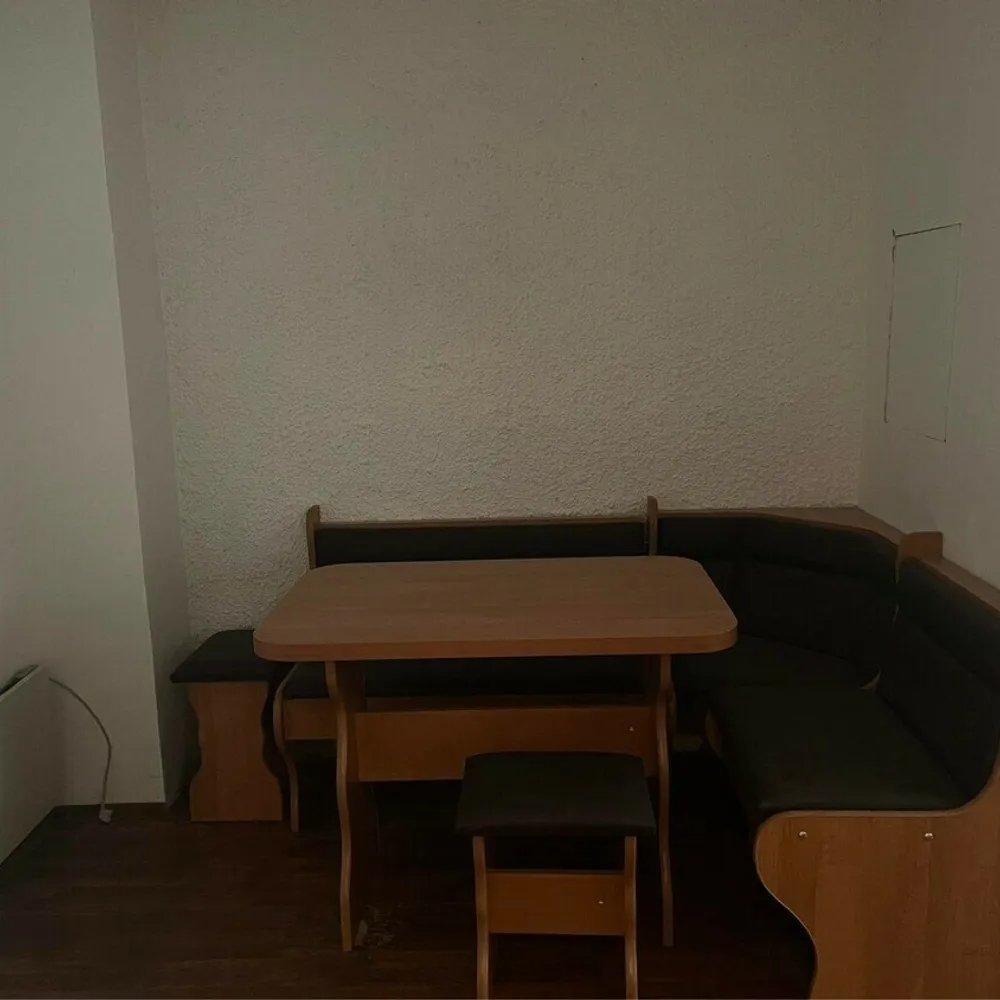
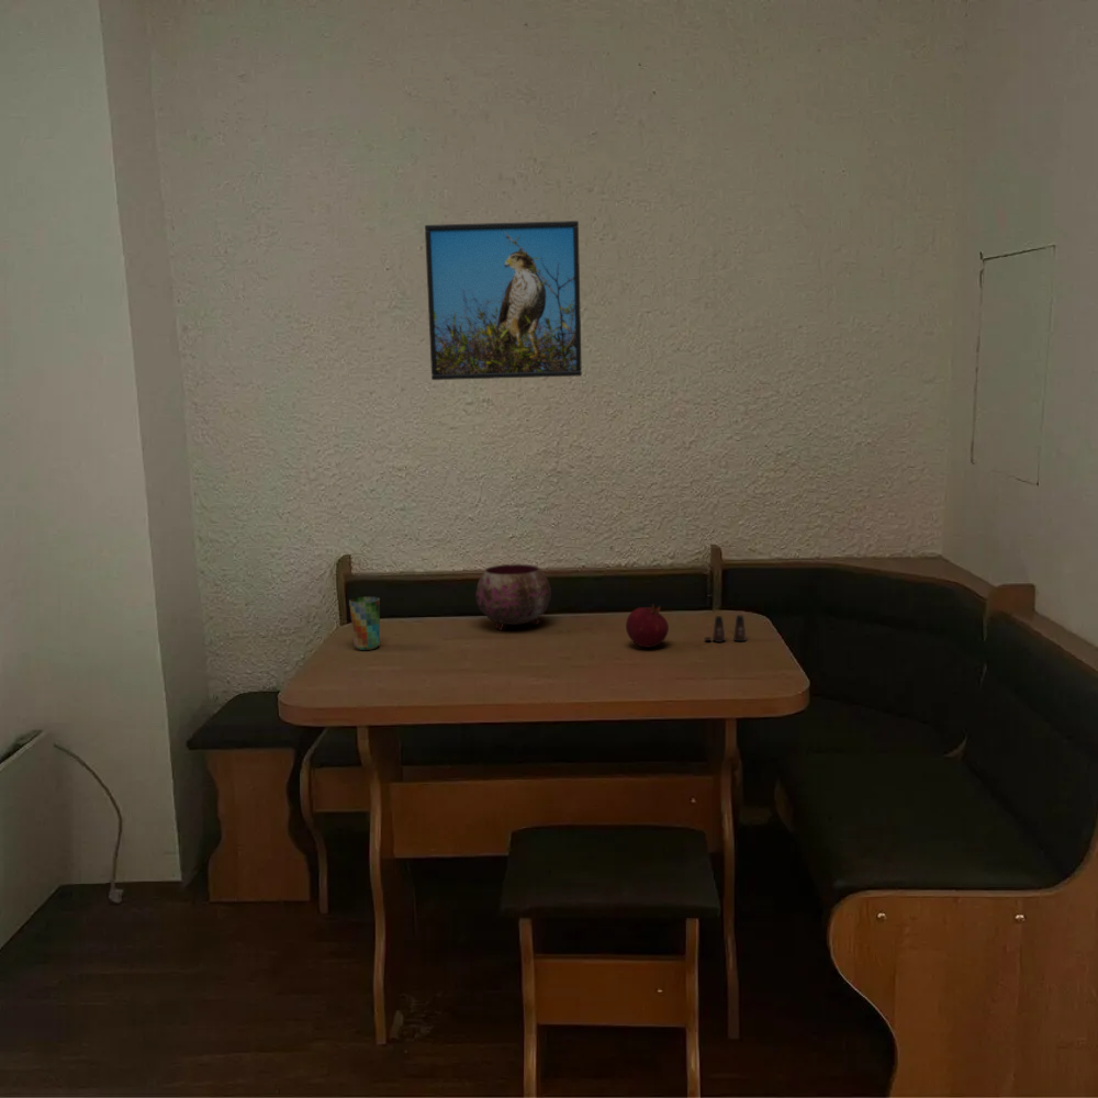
+ fruit (647, 625)
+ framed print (504, 301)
+ salt shaker (722, 628)
+ cup (366, 623)
+ bowl (513, 597)
